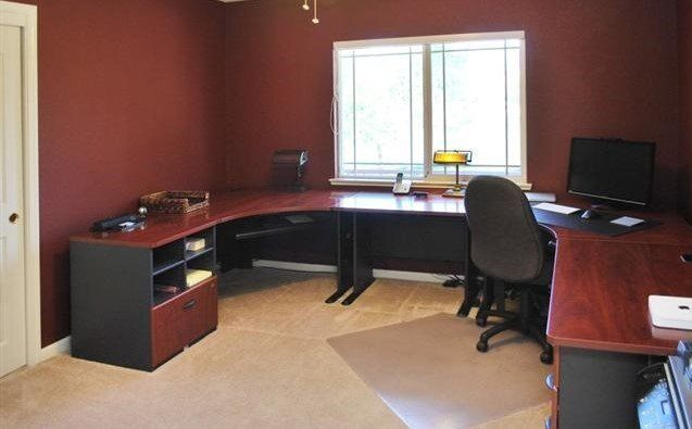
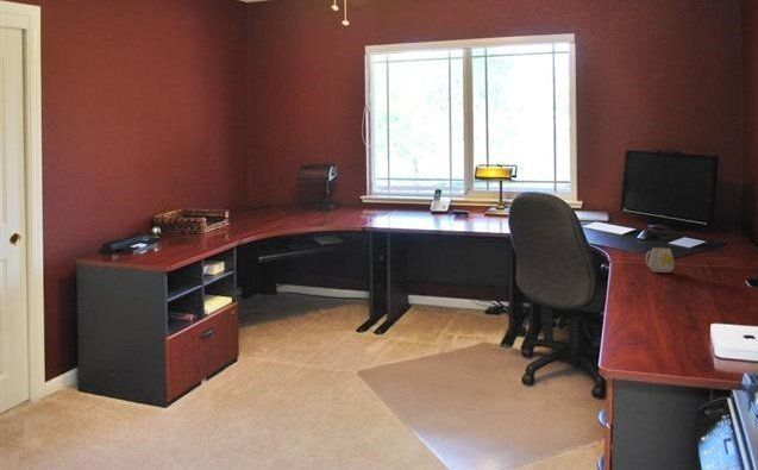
+ mug (658, 259)
